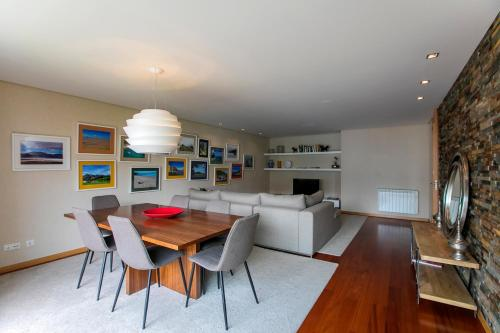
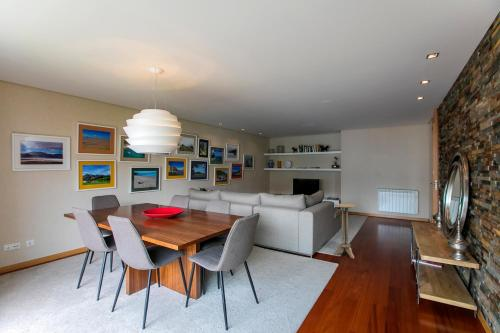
+ side table (345, 230)
